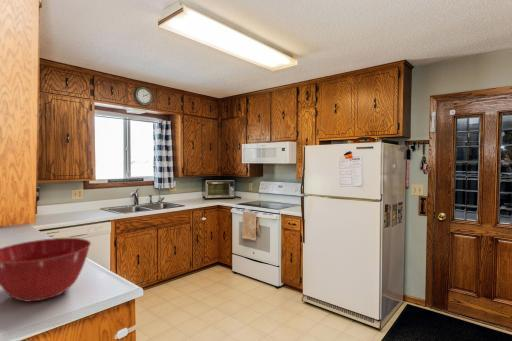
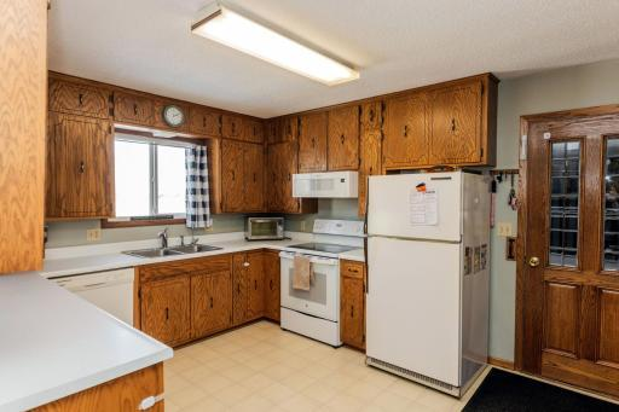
- mixing bowl (43, 270)
